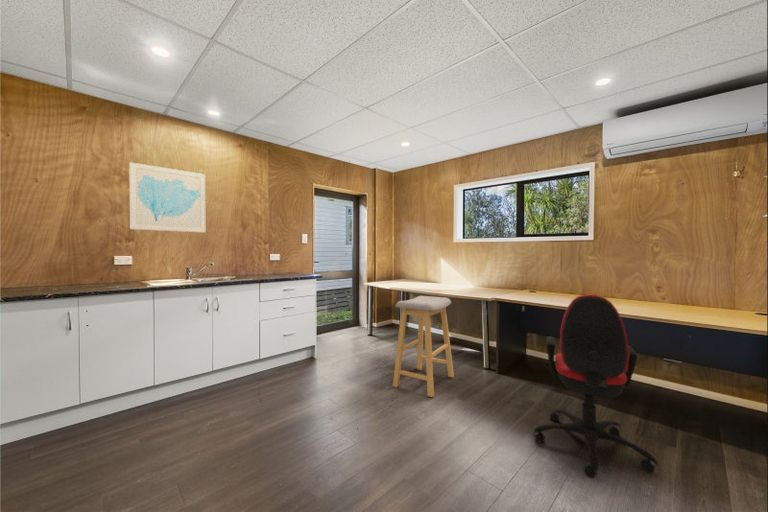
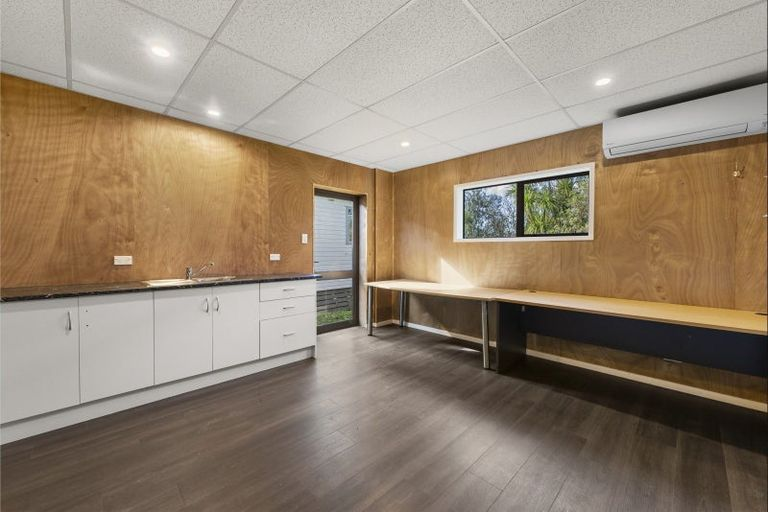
- office chair (589, 371)
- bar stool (425, 340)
- wall art (170, 199)
